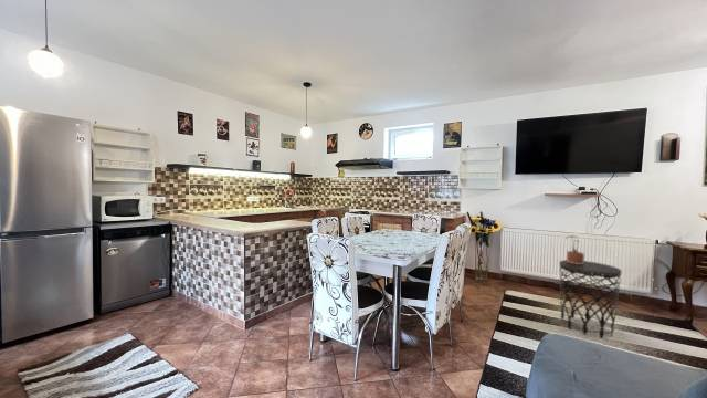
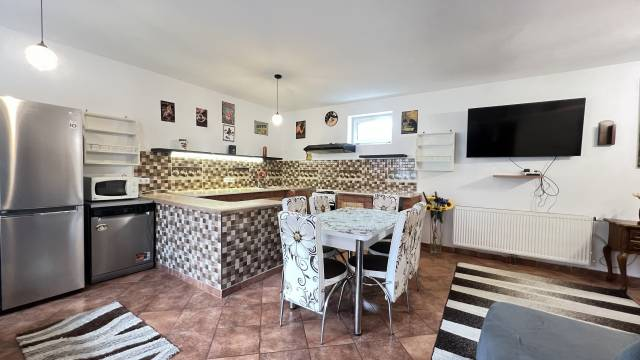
- potted plant (573, 248)
- side table (589, 294)
